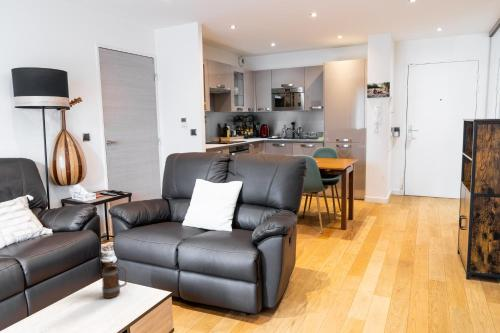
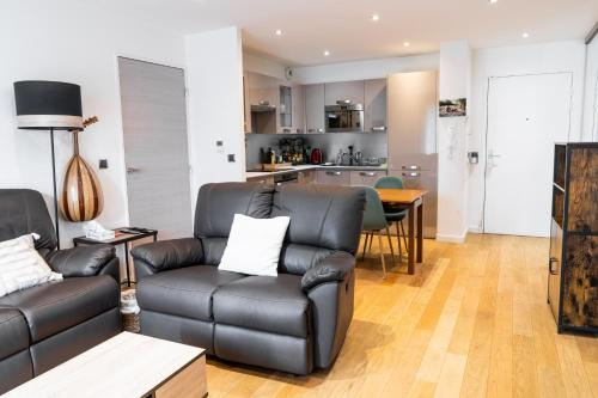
- mug (114, 280)
